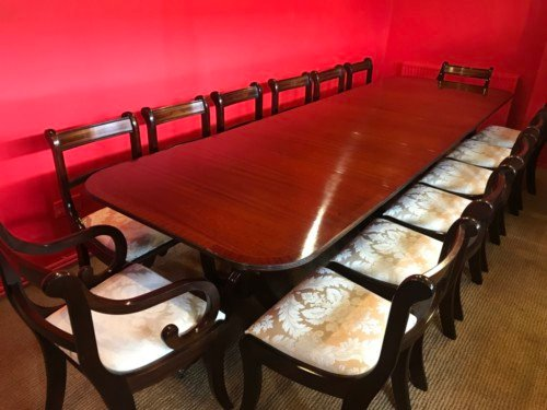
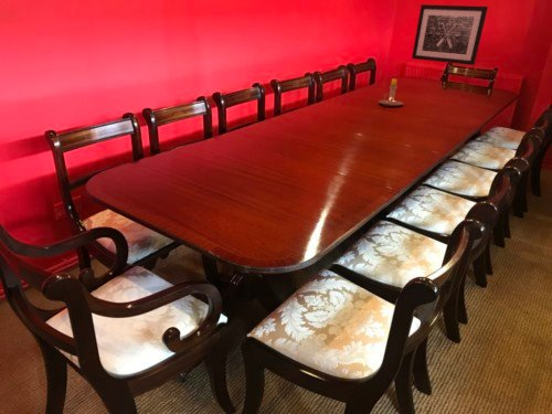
+ wall art (447, 34)
+ candlestick (391, 92)
